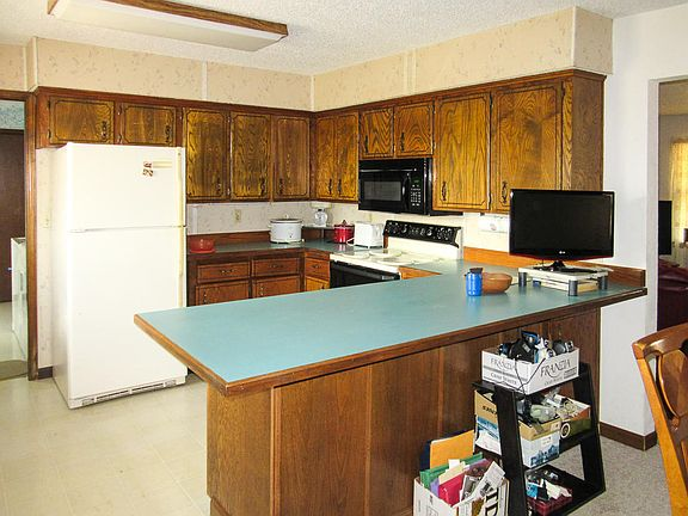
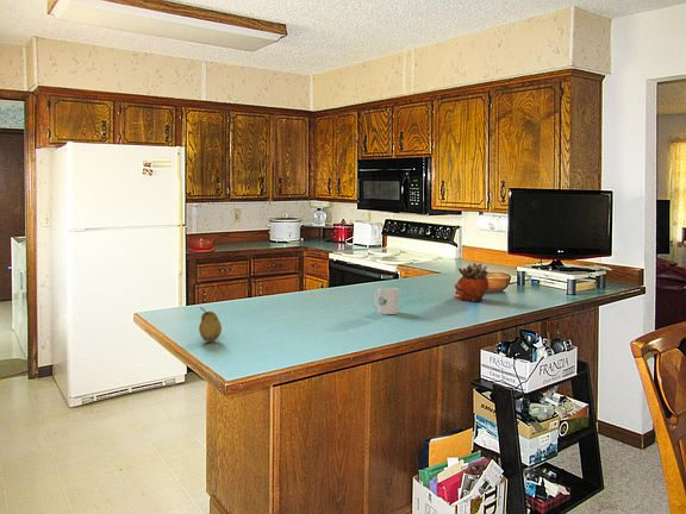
+ fruit (210, 324)
+ succulent planter (469, 281)
+ mug (385, 300)
